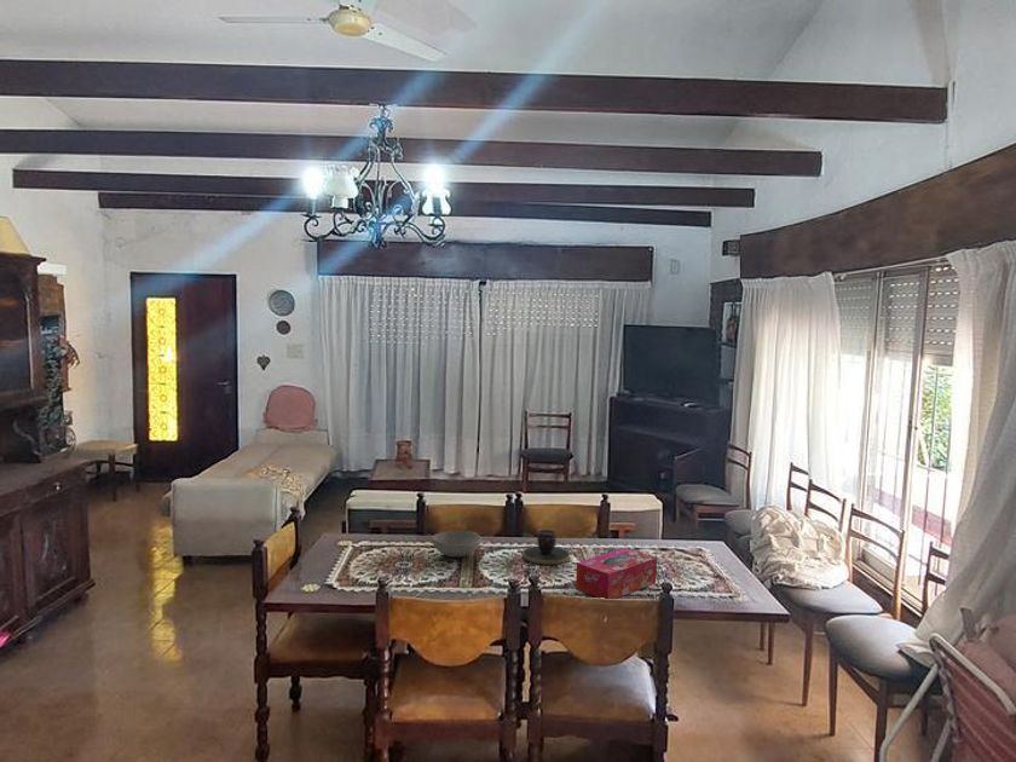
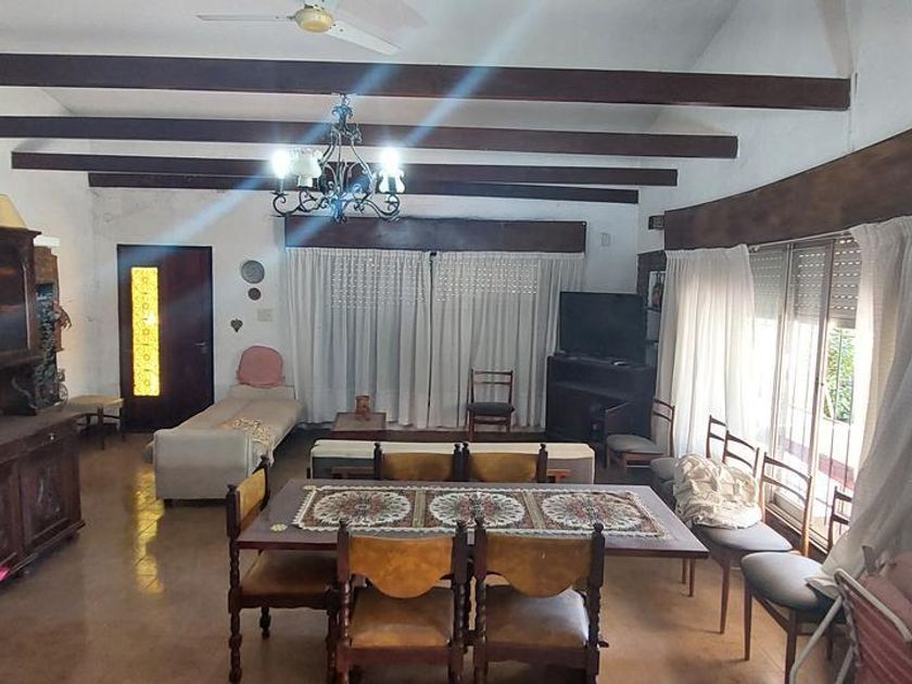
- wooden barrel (545, 544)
- tissue box (616, 572)
- bowl (456, 545)
